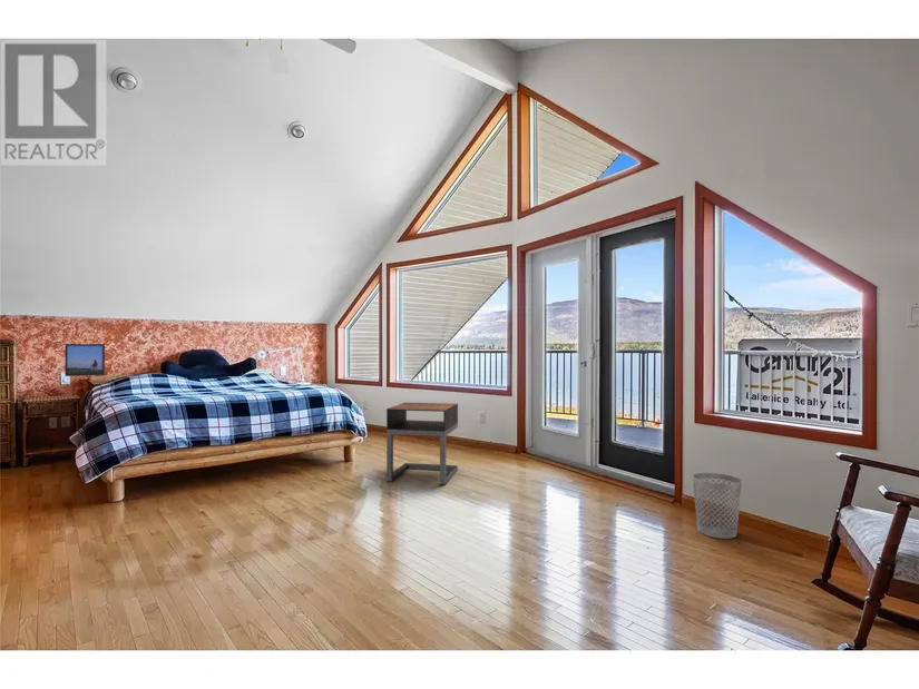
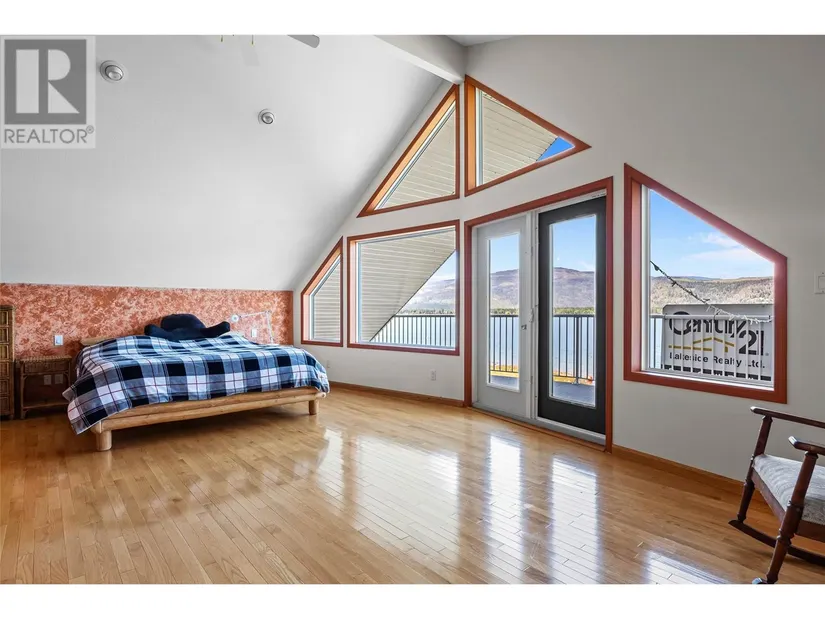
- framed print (85, 360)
- nightstand (423, 435)
- wastebasket (716, 504)
